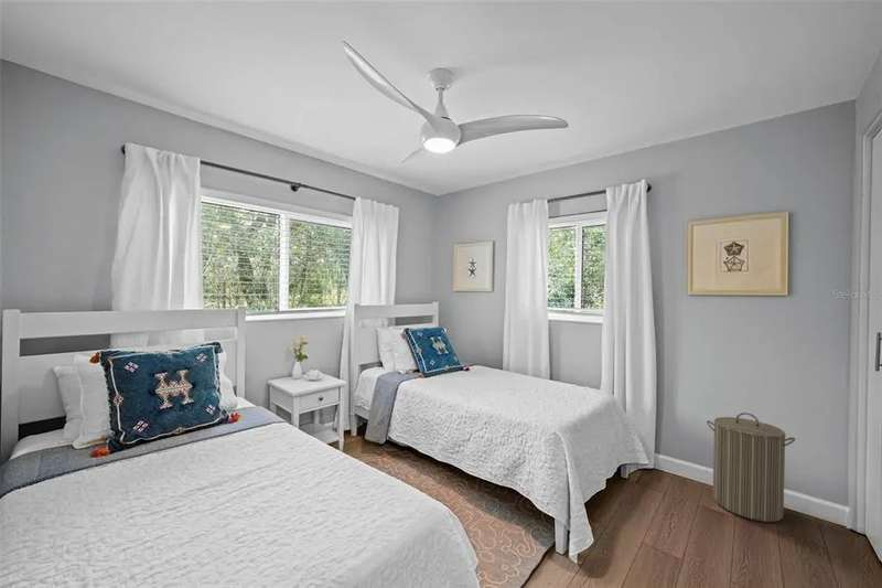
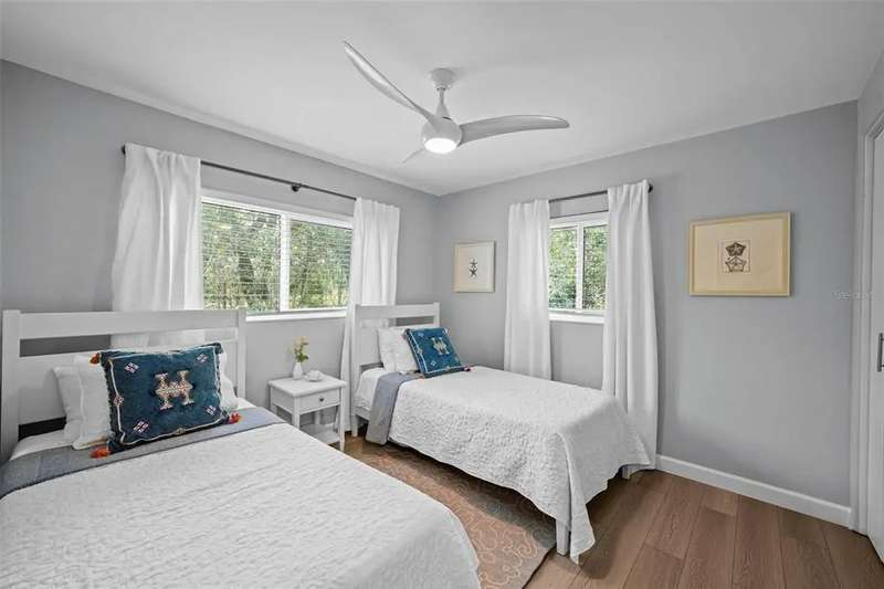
- laundry hamper (747, 459)
